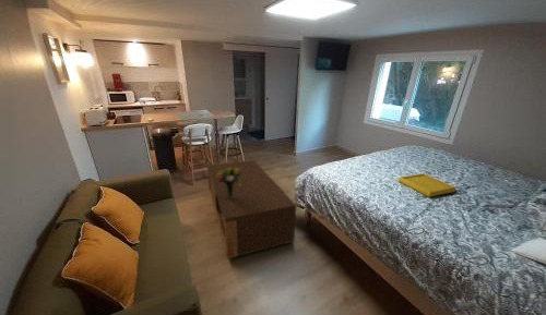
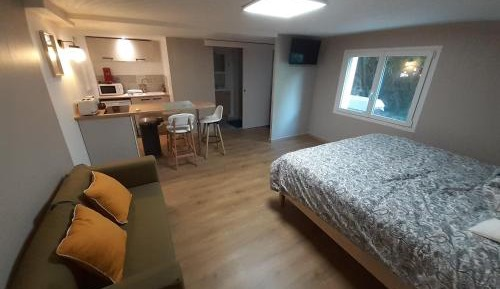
- coffee table (244, 196)
- serving tray (425, 184)
- bouquet (230, 183)
